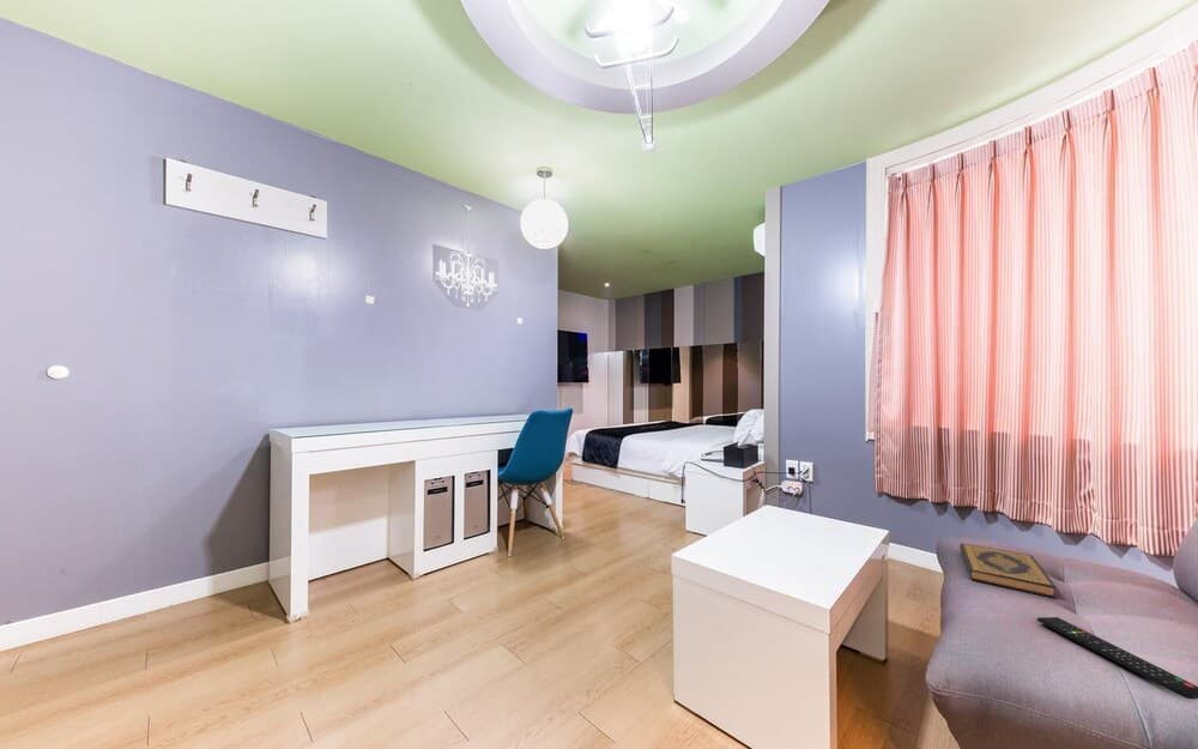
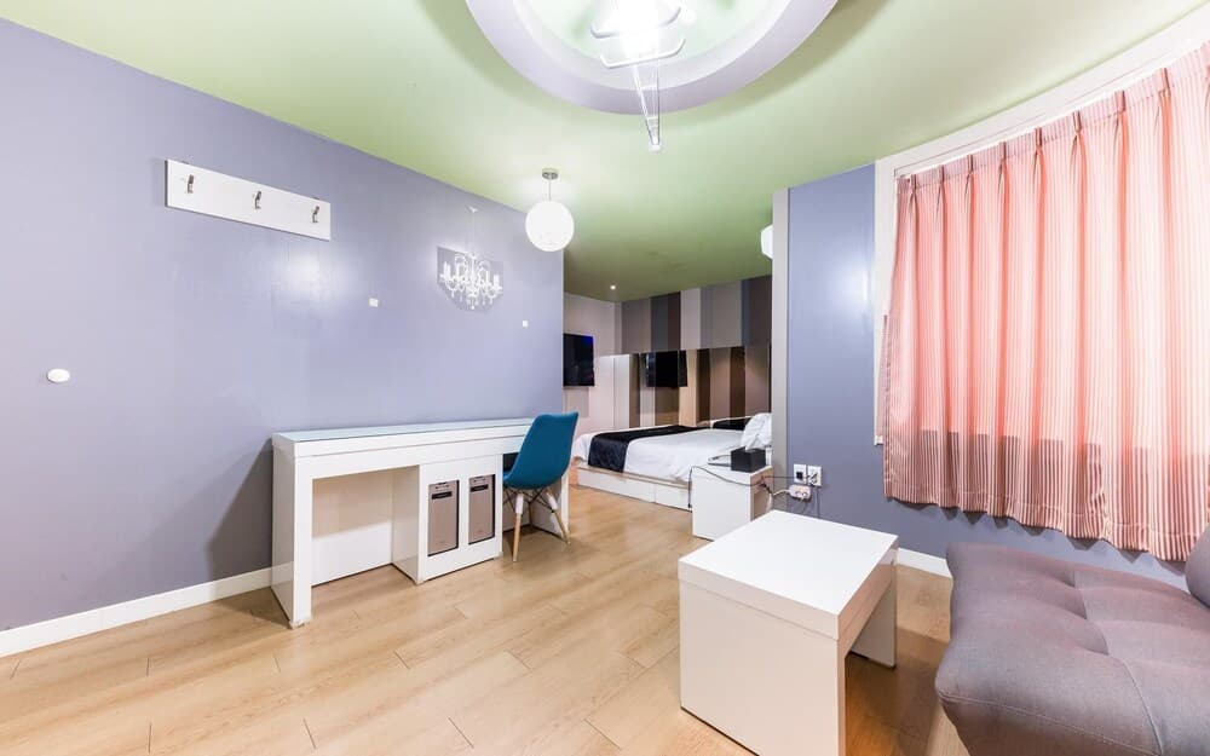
- hardback book (1002, 567)
- remote control (1111, 652)
